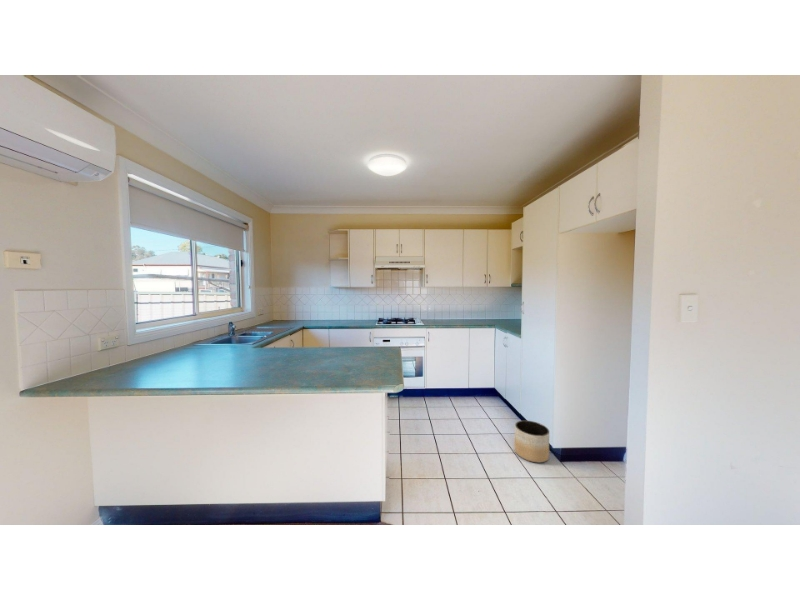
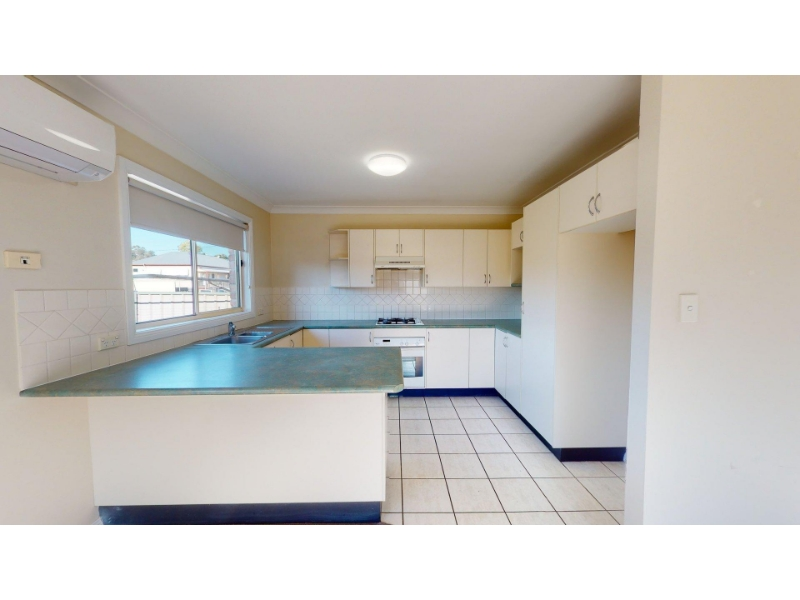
- planter (531, 440)
